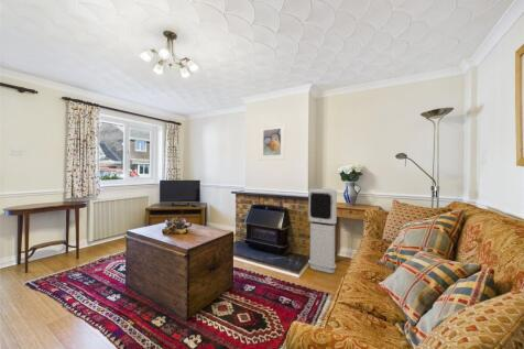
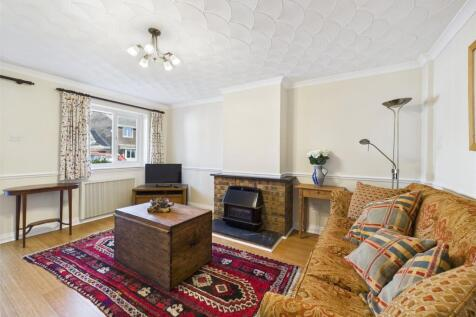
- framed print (272, 142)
- air purifier (325, 227)
